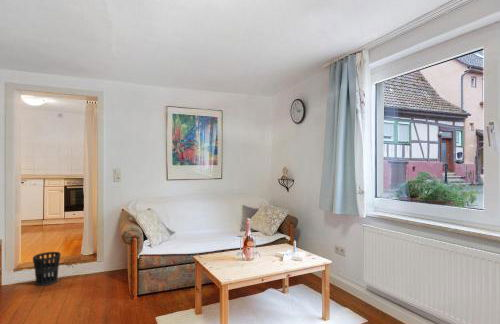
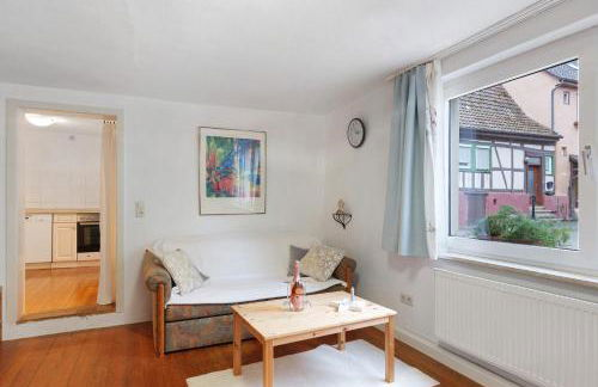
- wastebasket (46, 268)
